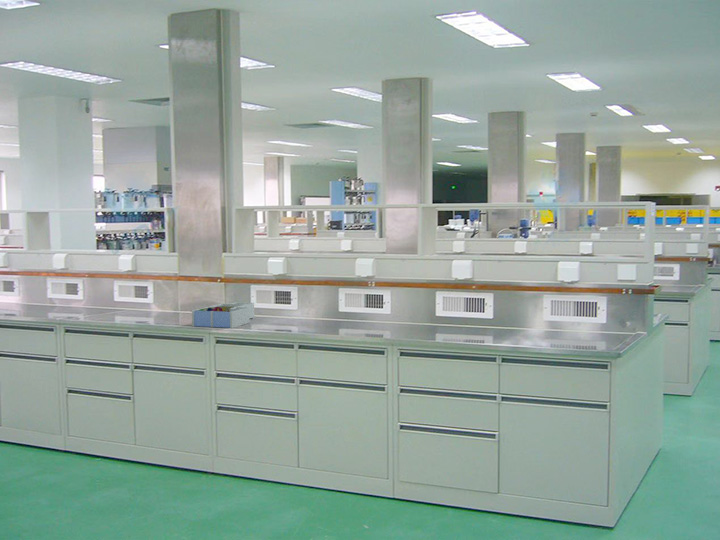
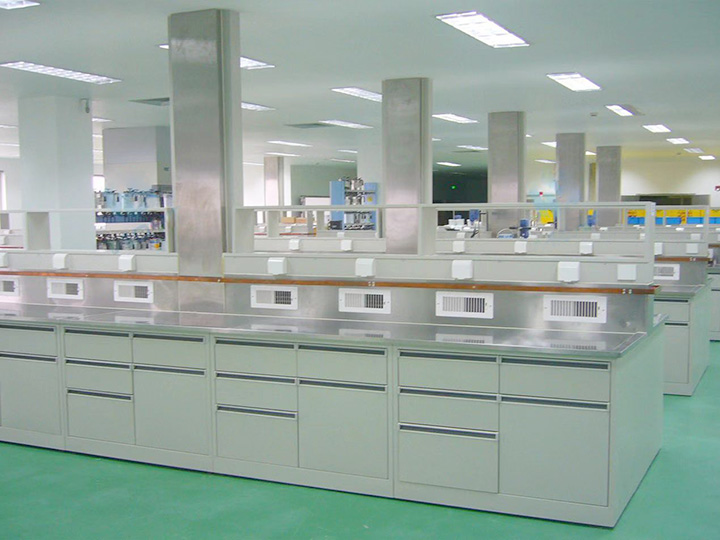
- desk organizer (230, 314)
